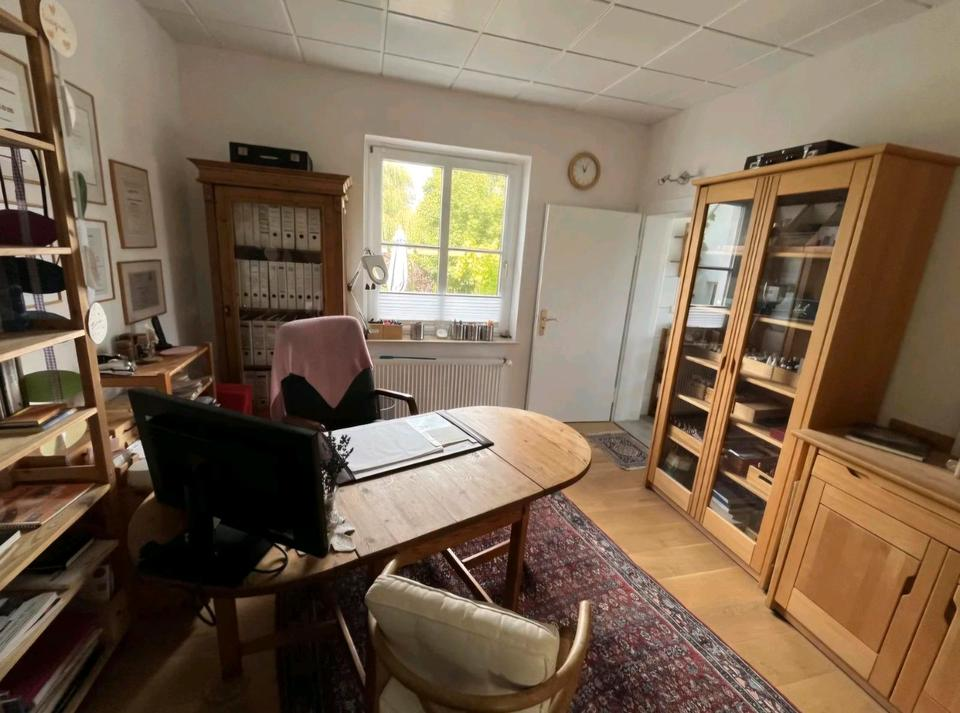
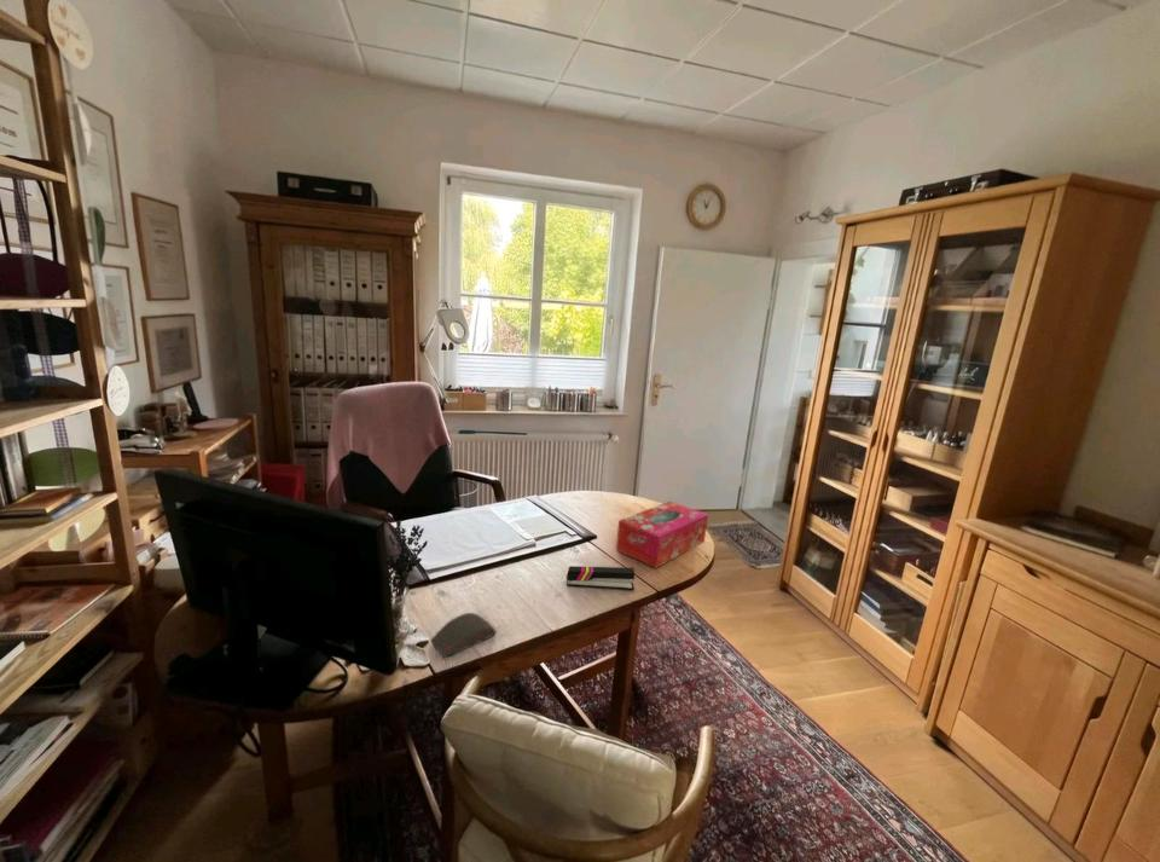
+ computer mouse (464, 631)
+ stapler (601, 575)
+ tissue box (662, 531)
